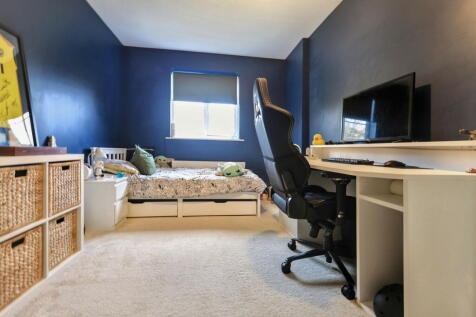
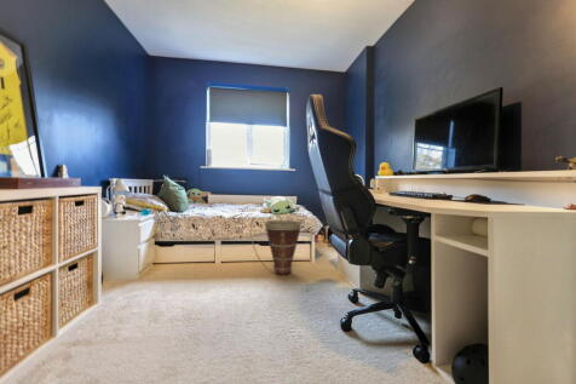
+ basket (275, 242)
